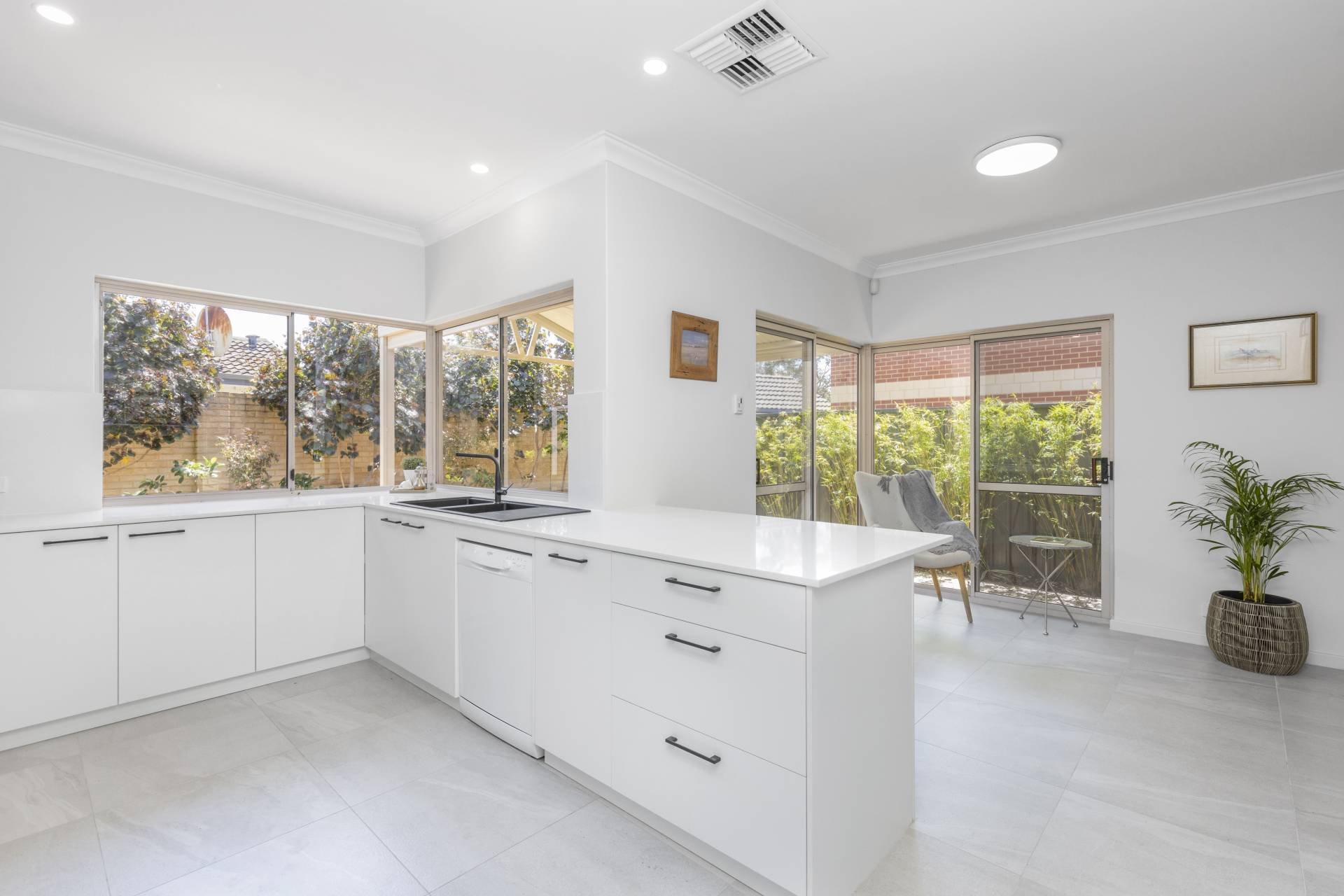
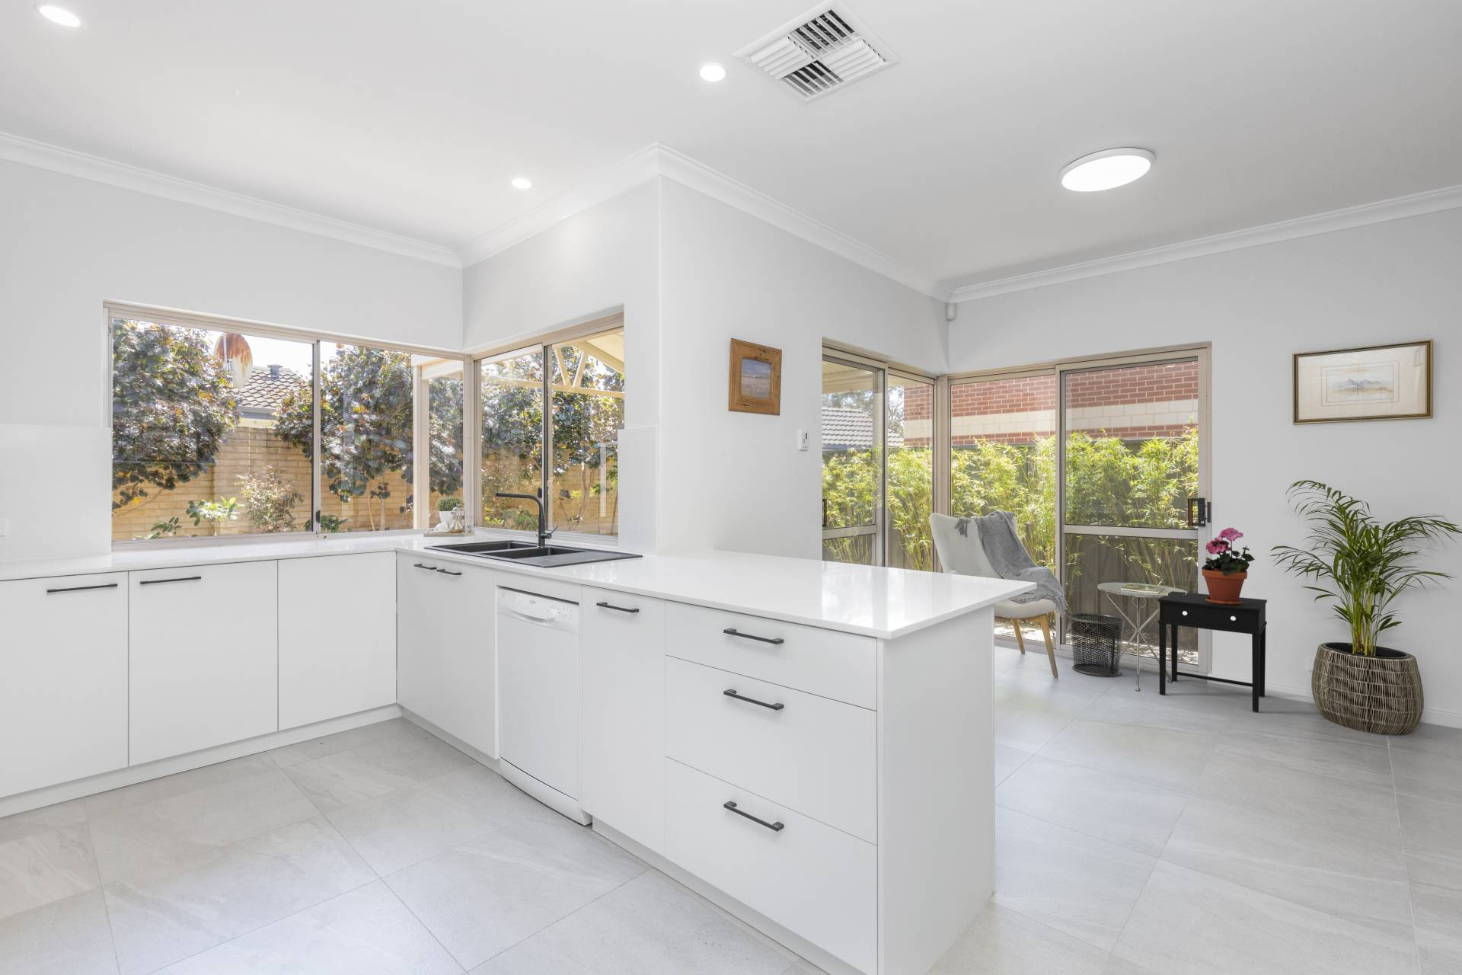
+ potted plant (1225, 565)
+ waste bin (1095, 644)
+ side table (1212, 629)
